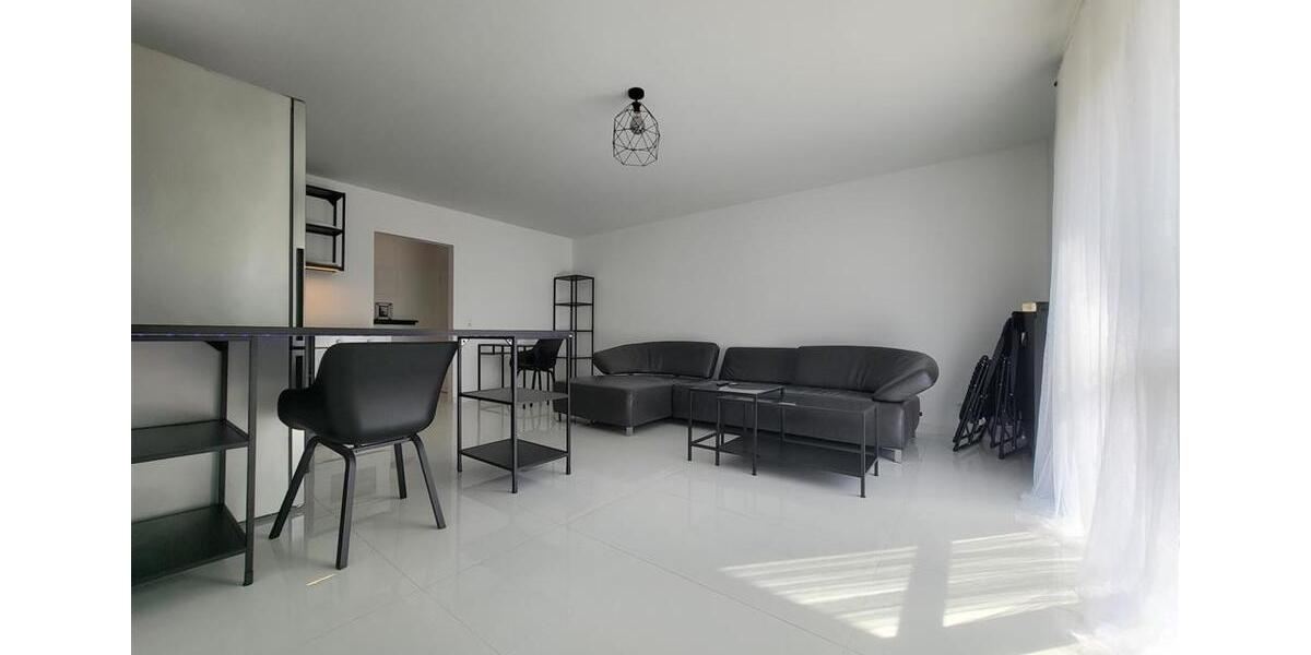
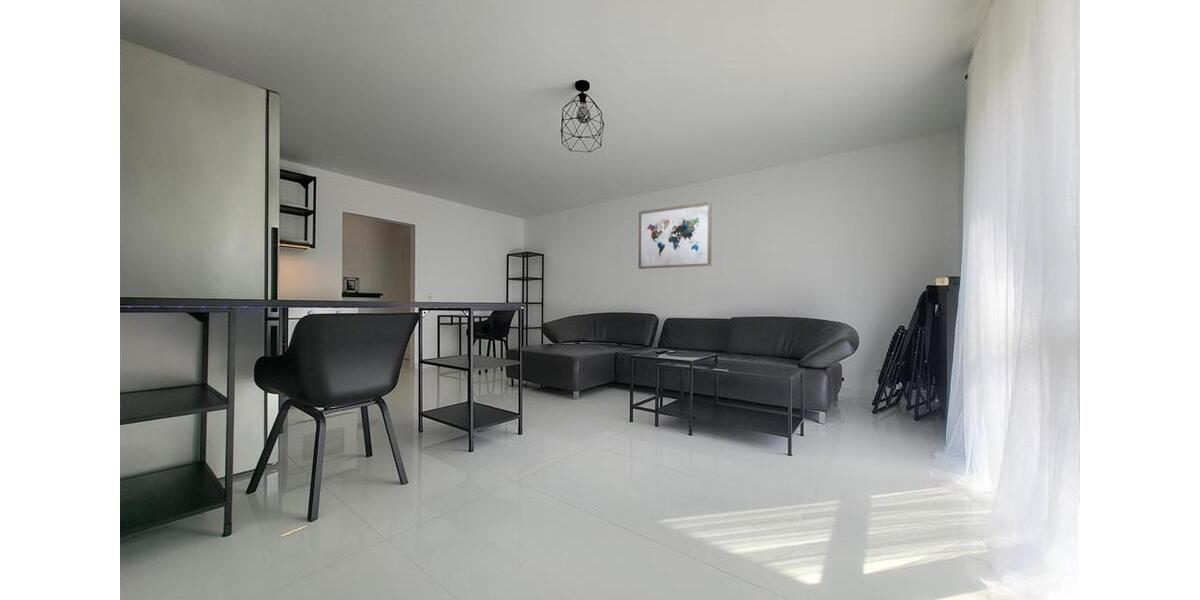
+ wall art (673, 237)
